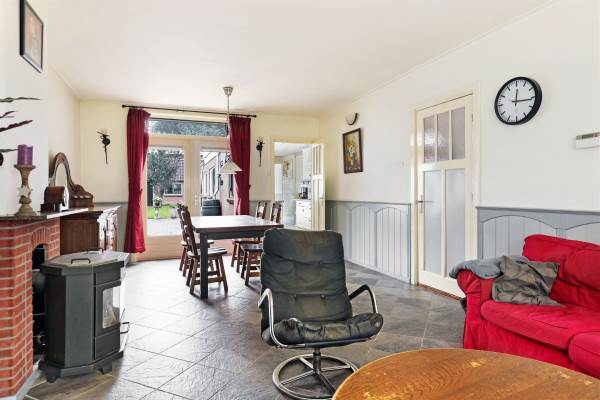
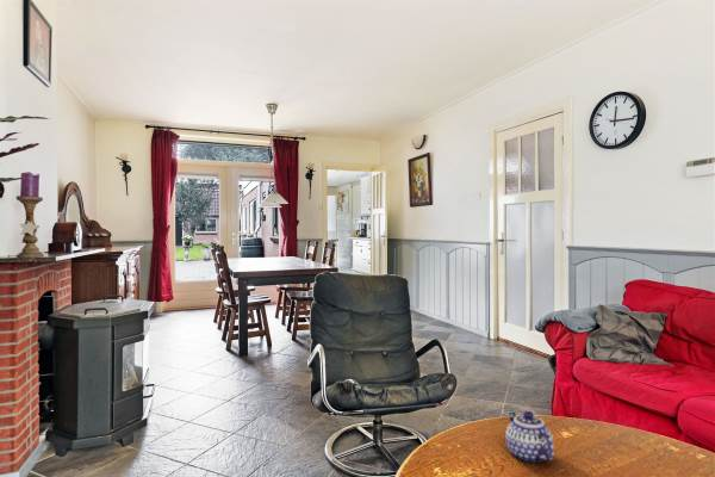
+ teapot (529, 433)
